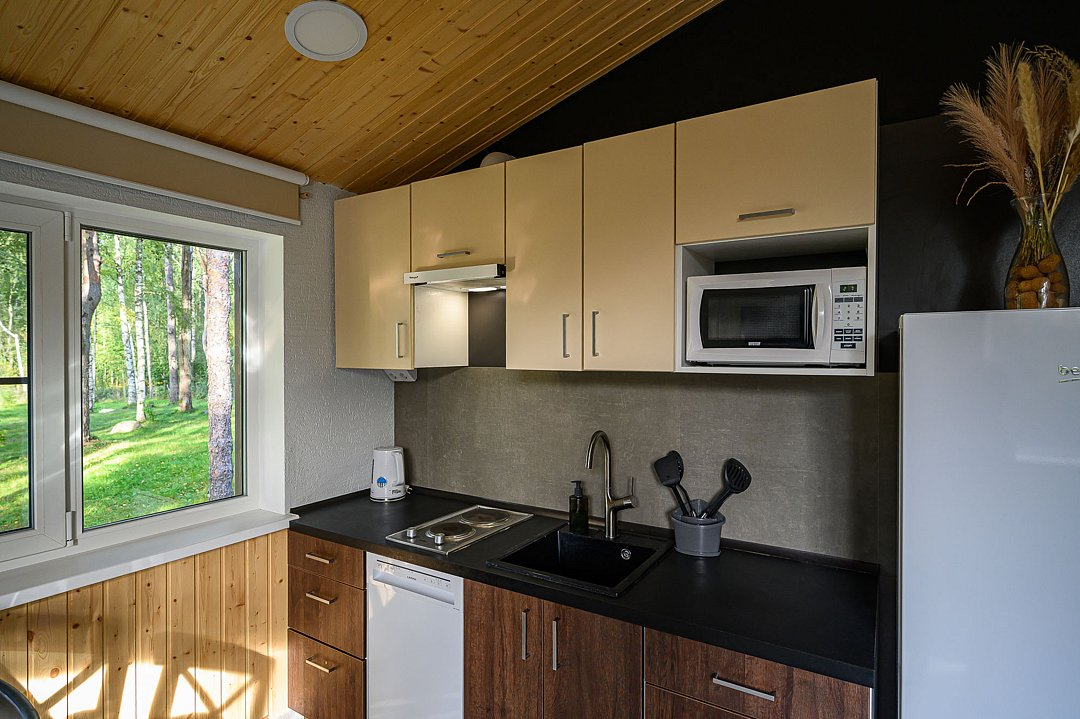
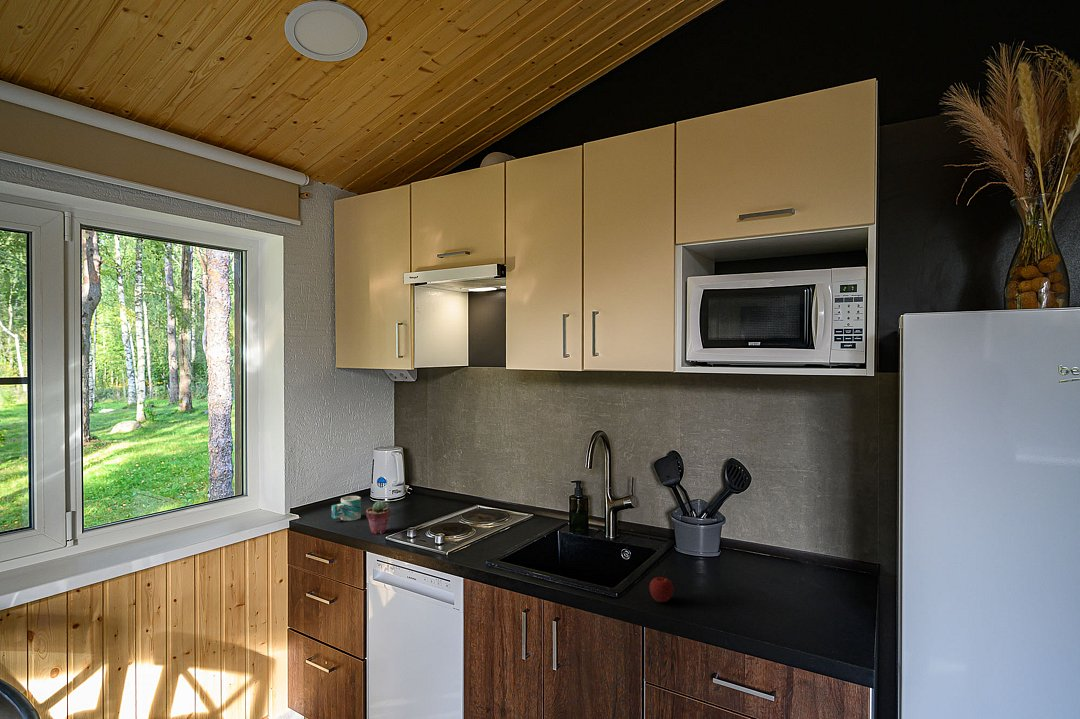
+ apple (661, 586)
+ mug (346, 508)
+ potted succulent (378, 516)
